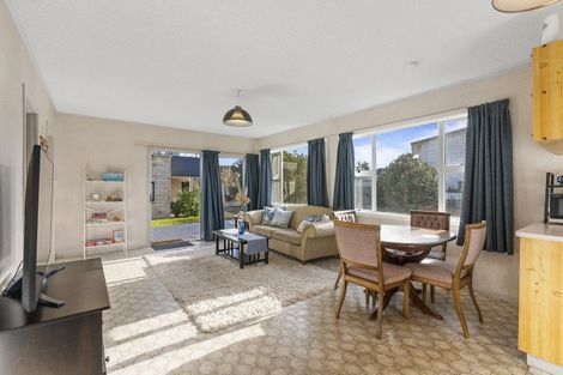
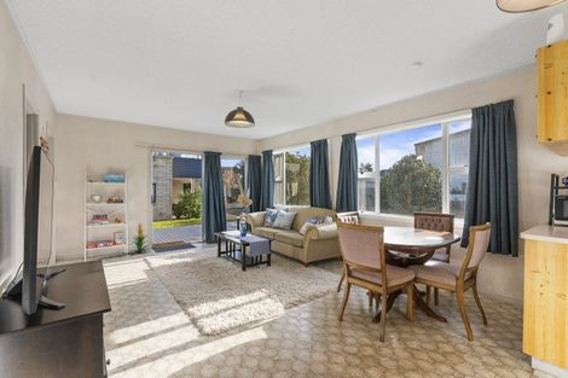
+ indoor plant (139, 235)
